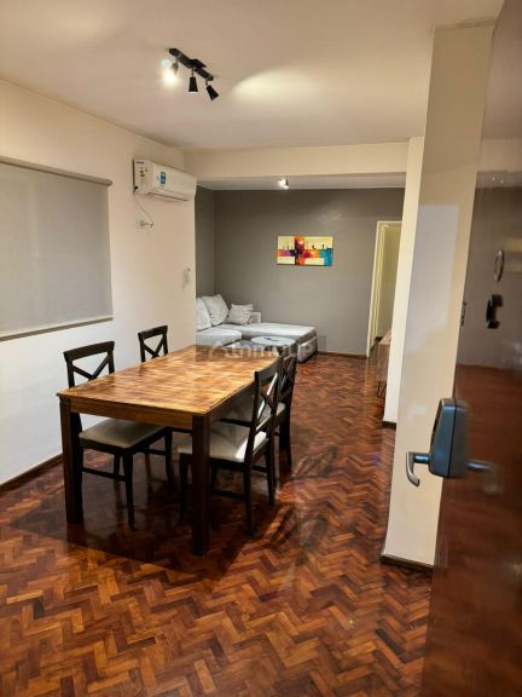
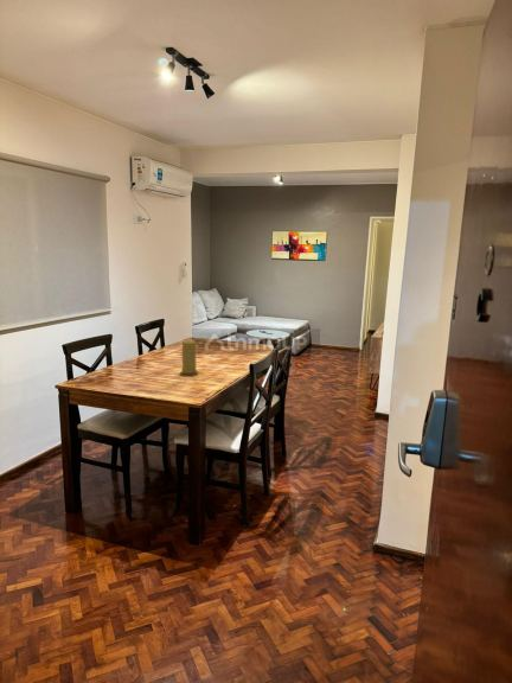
+ candle (188, 357)
